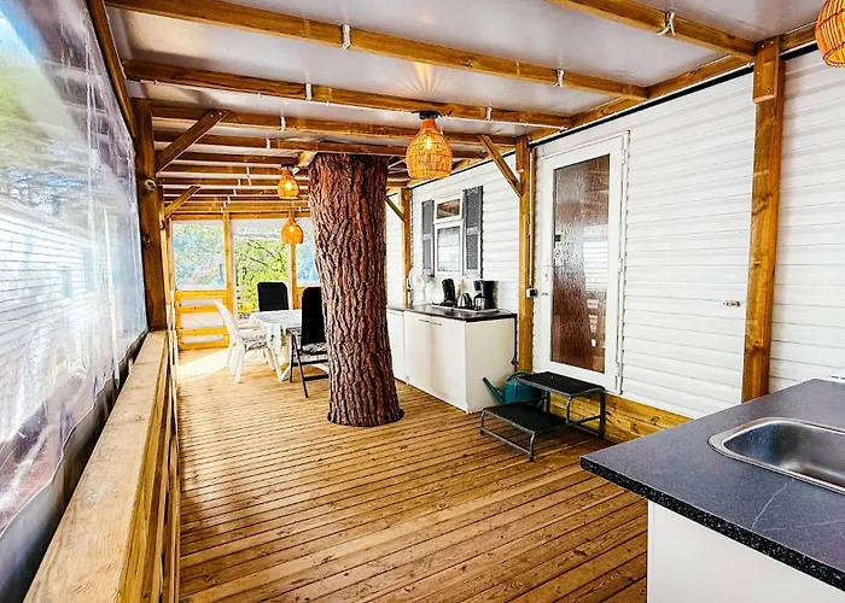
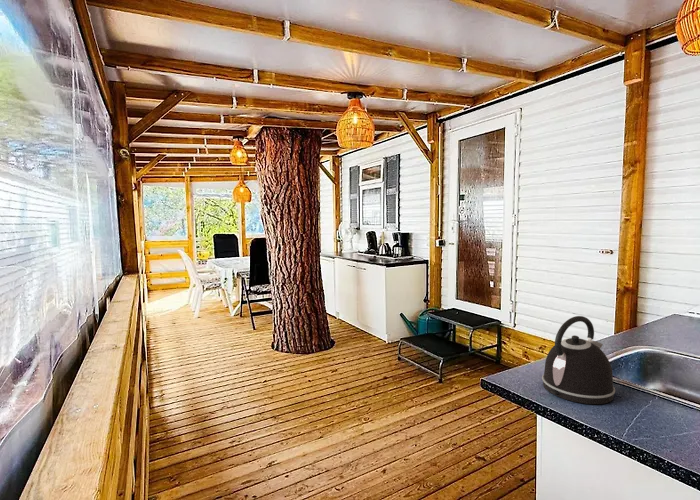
+ kettle (577, 353)
